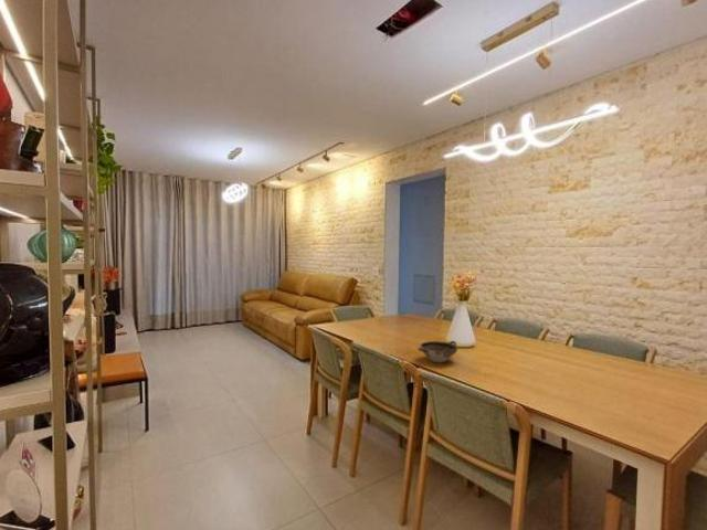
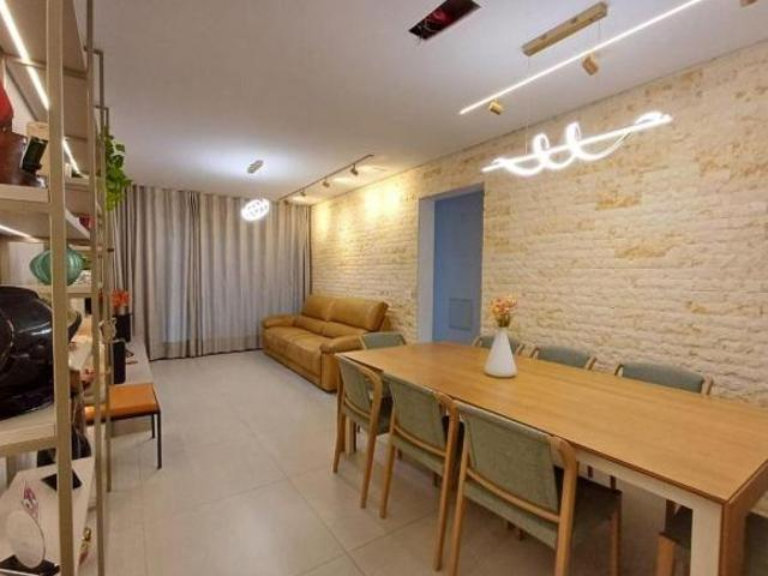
- bowl (437, 351)
